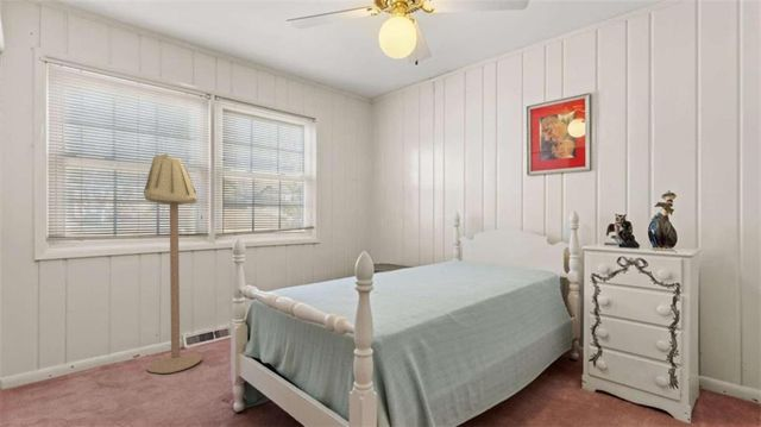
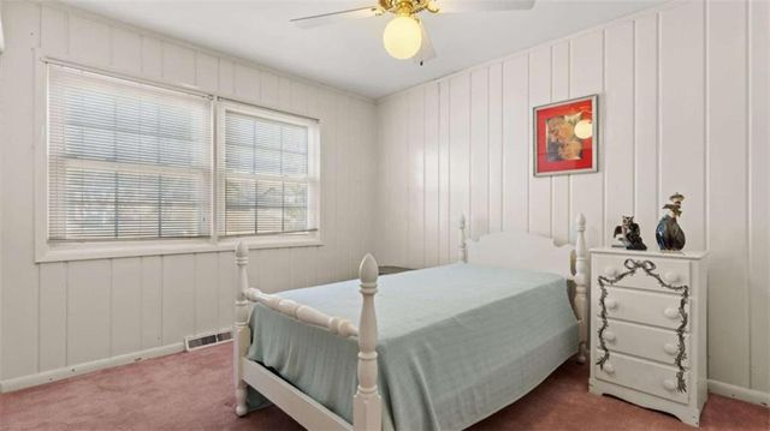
- floor lamp (171, 257)
